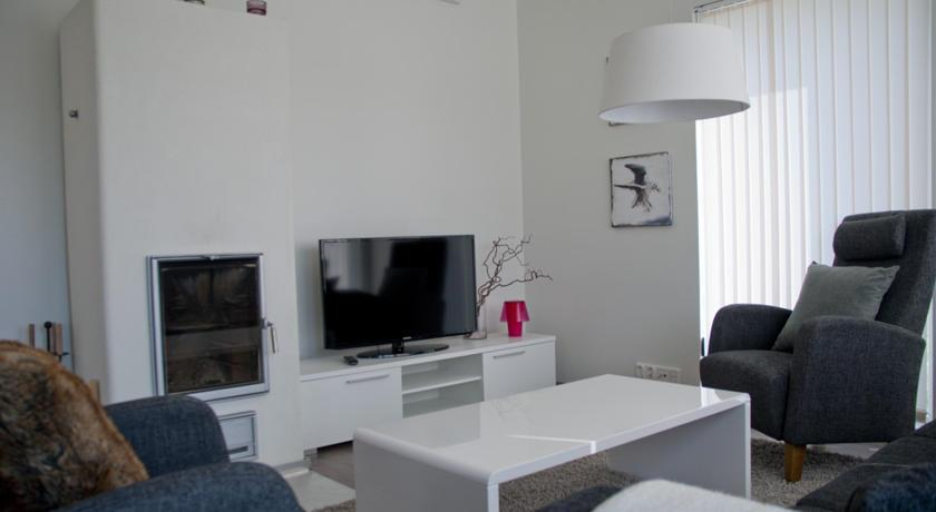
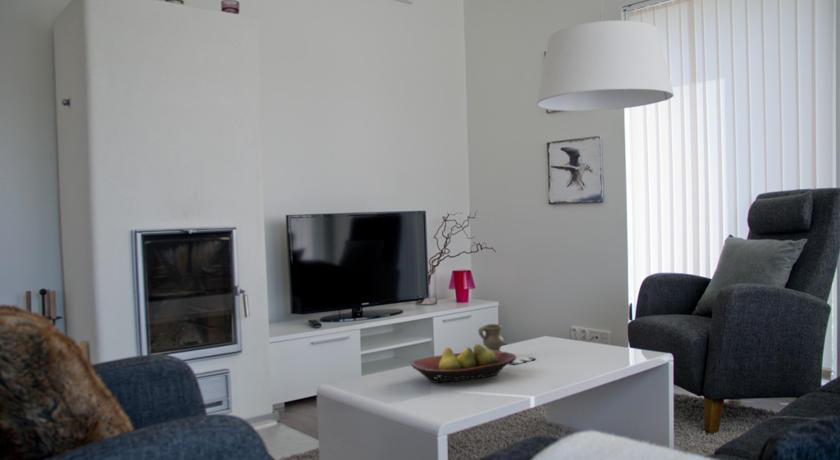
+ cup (503, 342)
+ fruit bowl (464, 361)
